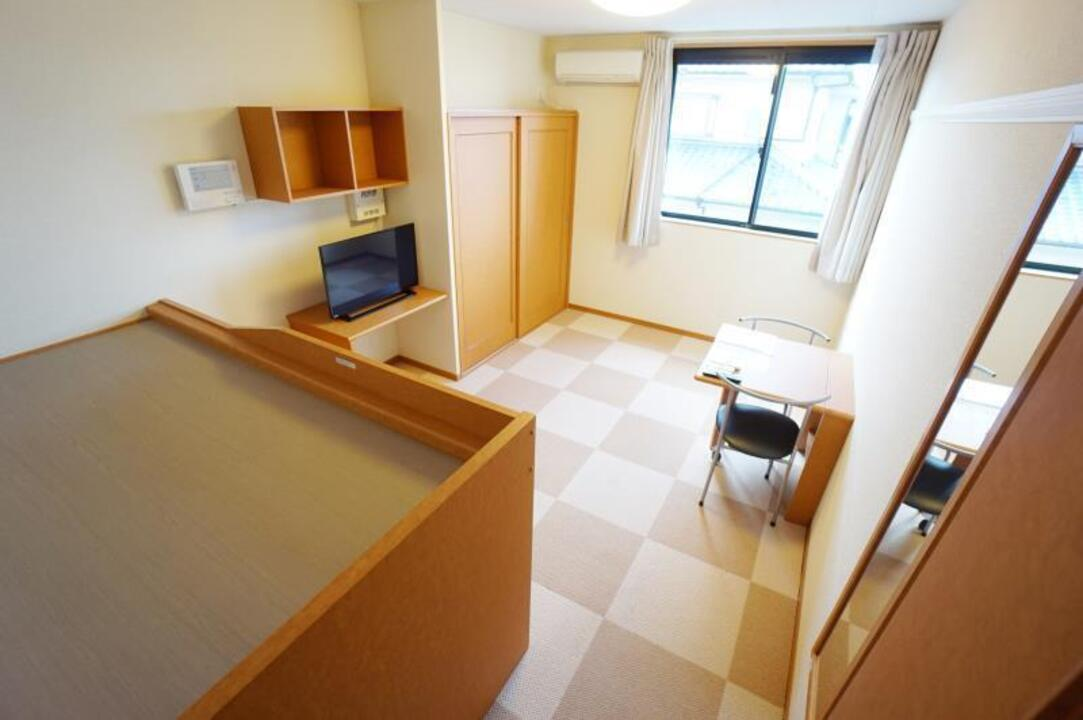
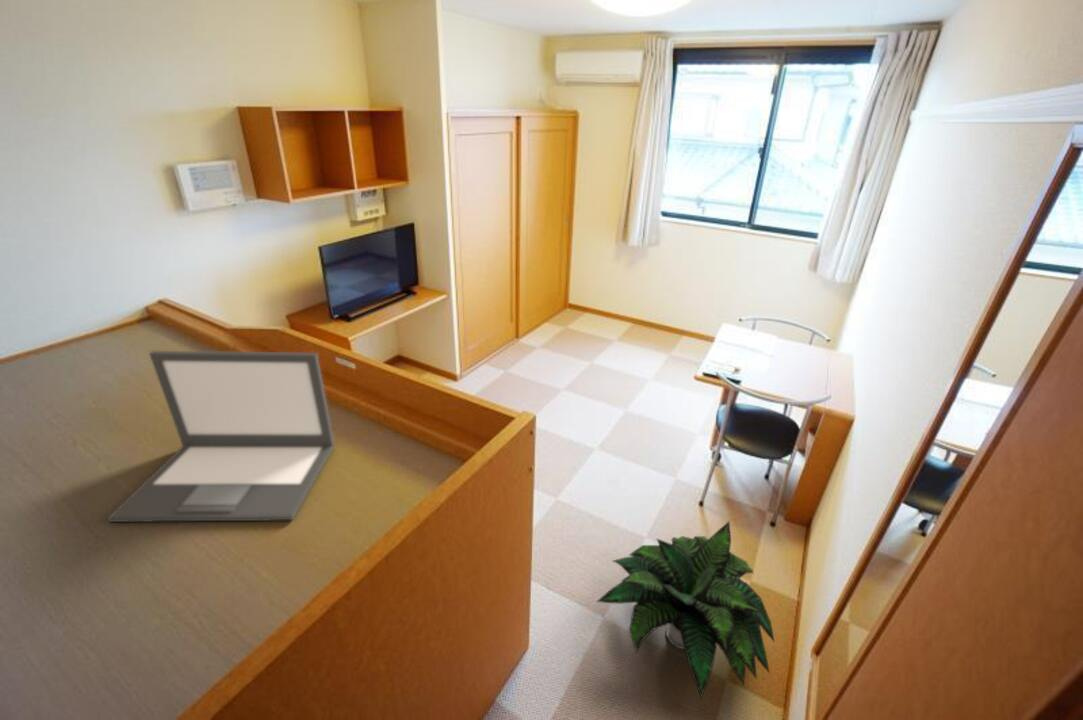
+ potted plant (687, 596)
+ laptop (220, 431)
